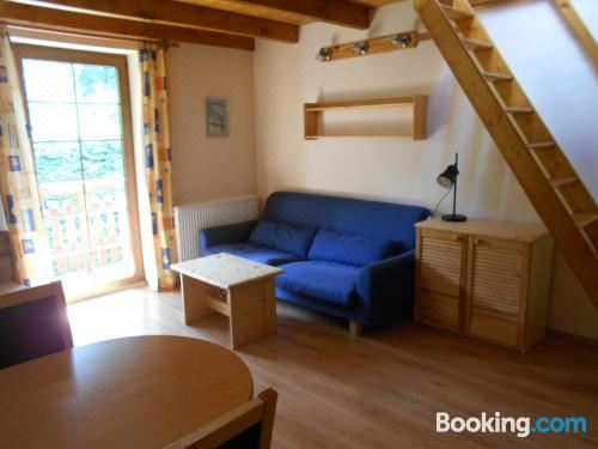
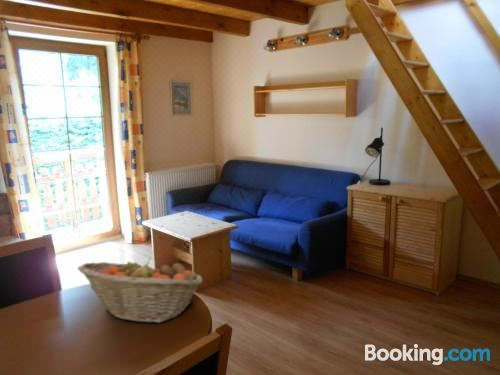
+ fruit basket (141, 282)
